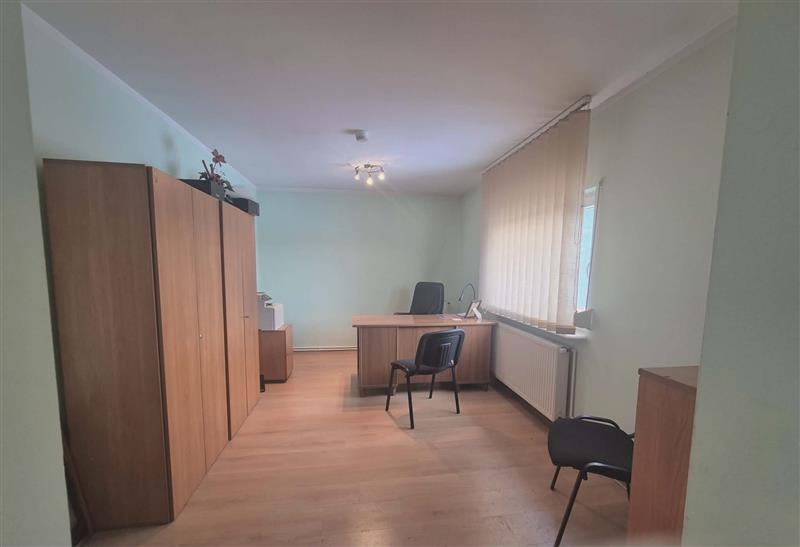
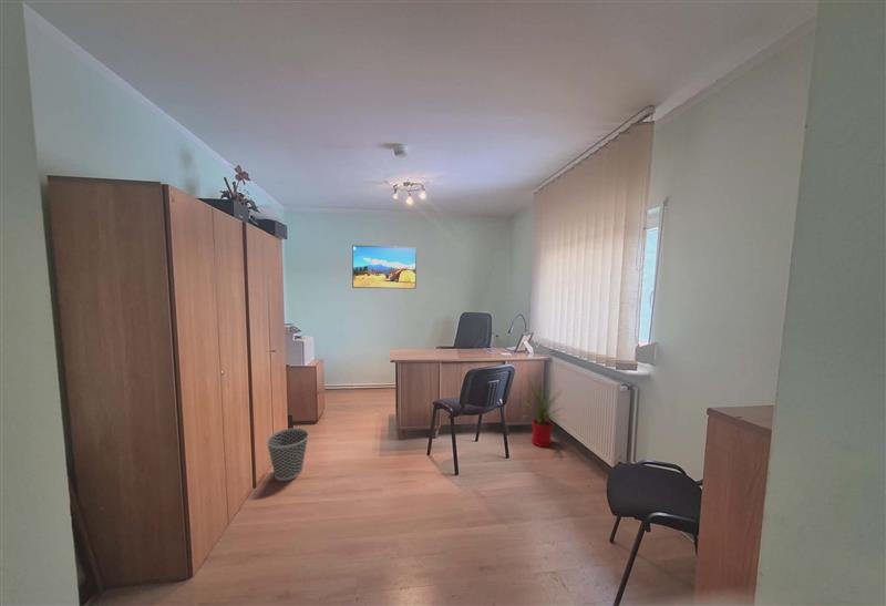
+ house plant (543, 409)
+ wastebasket (288, 454)
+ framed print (384, 267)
